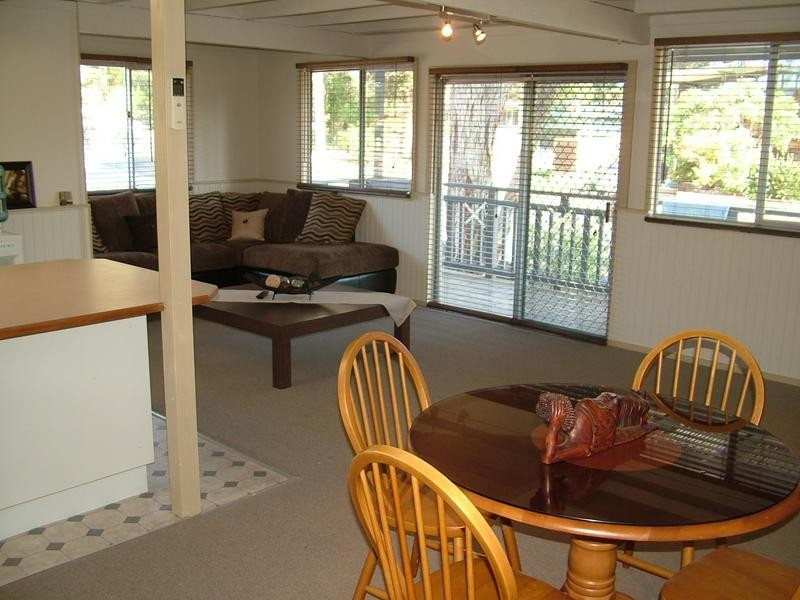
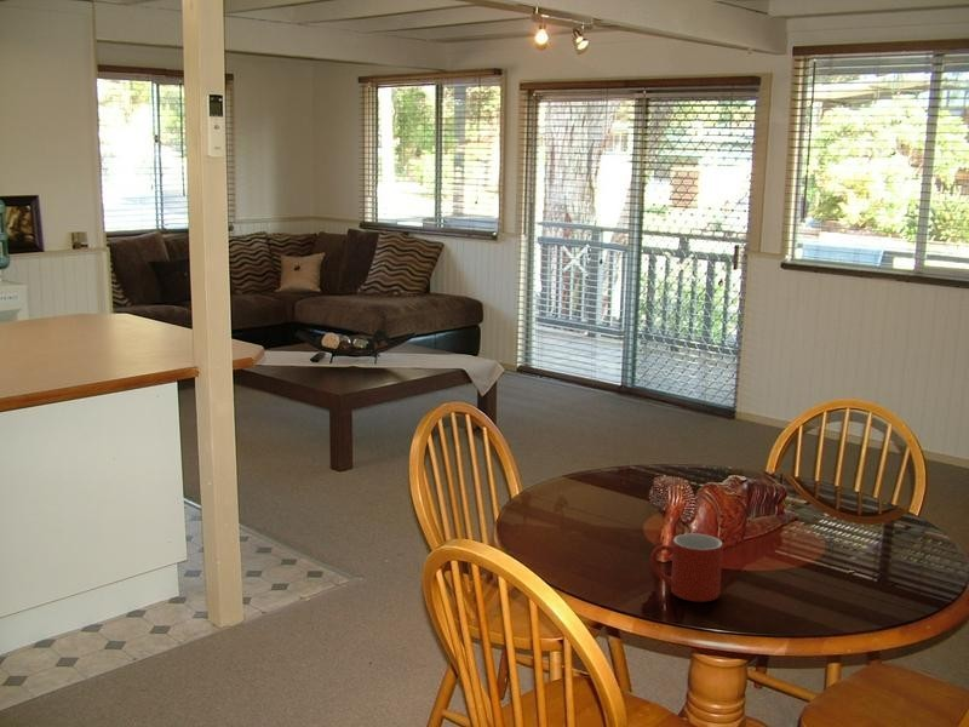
+ mug (686, 567)
